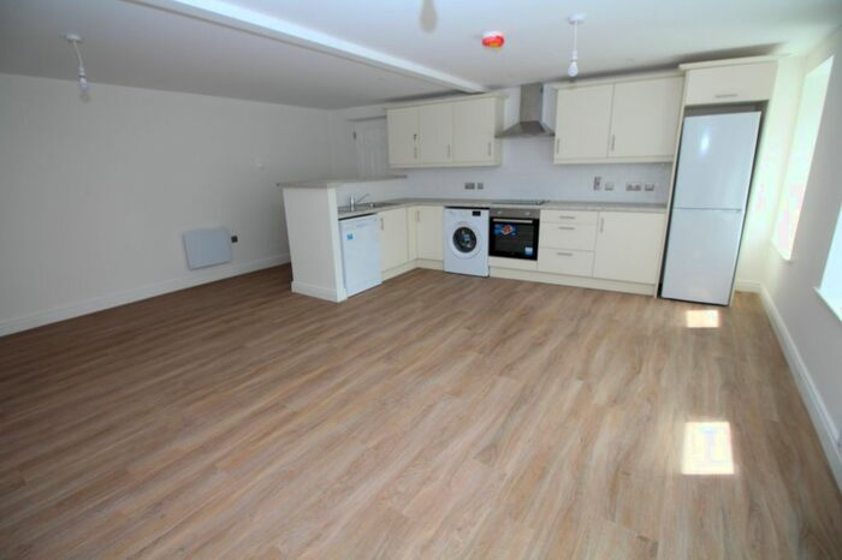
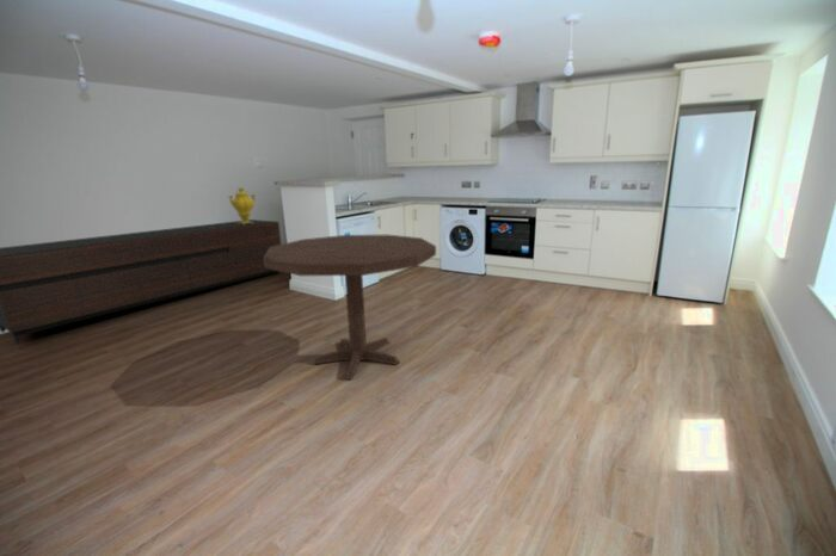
+ decorative urn (242, 205)
+ dining table (355, 303)
+ sideboard (164, 266)
